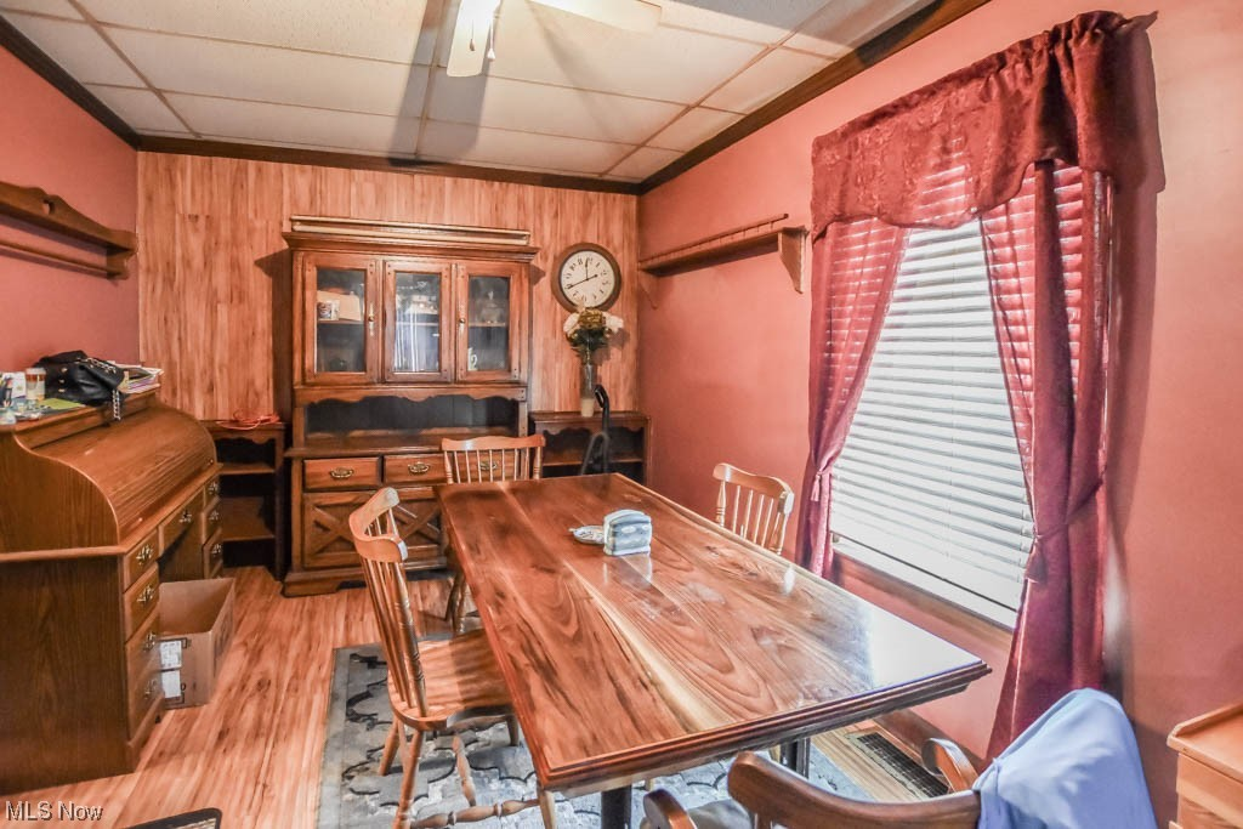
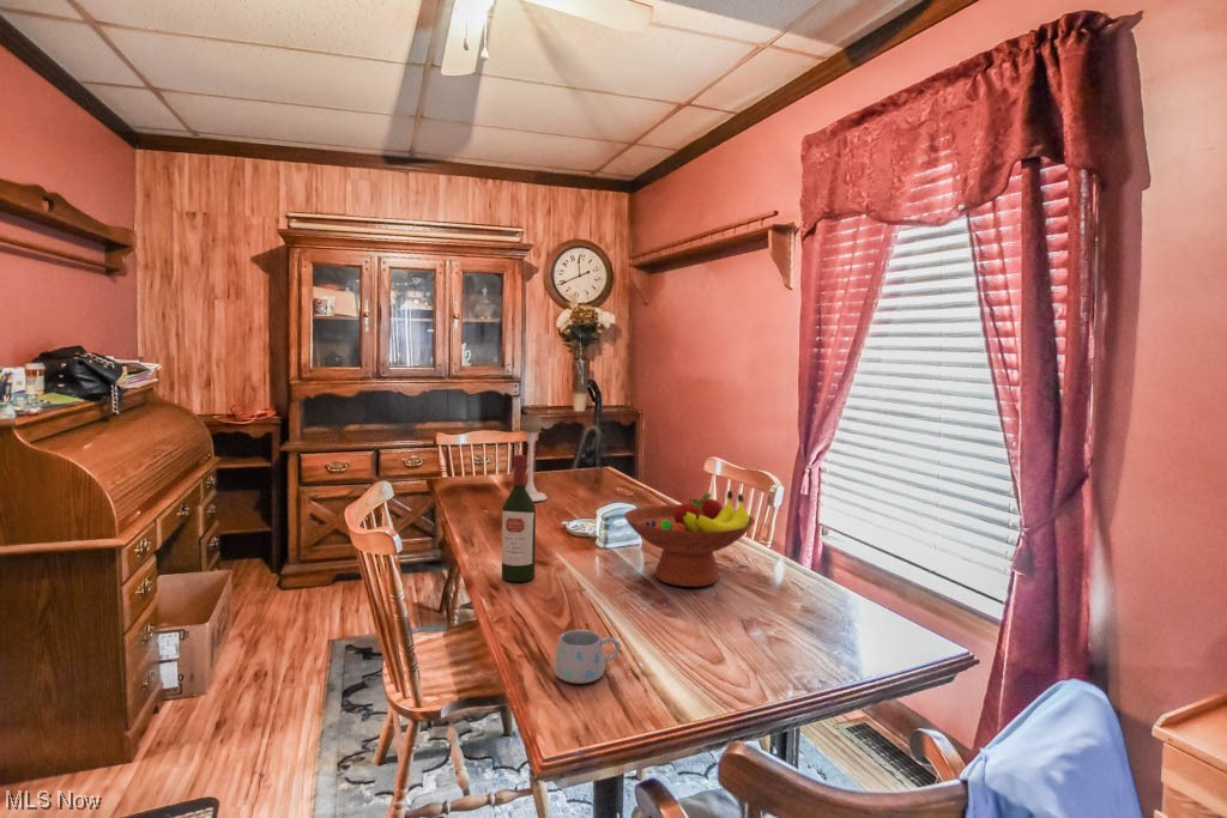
+ wine bottle (519, 516)
+ fruit bowl (688, 535)
+ candle holder (530, 456)
+ mug (587, 655)
